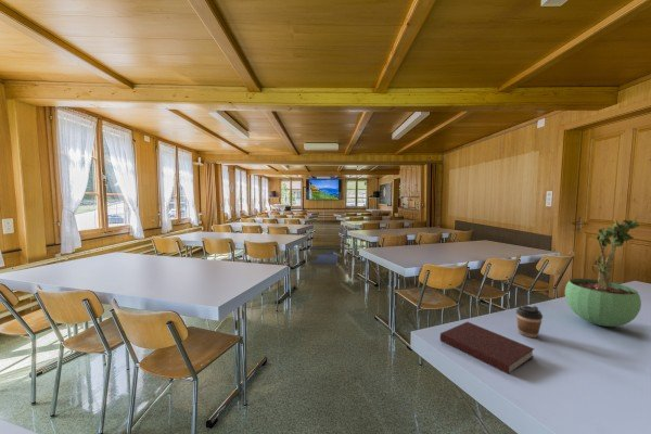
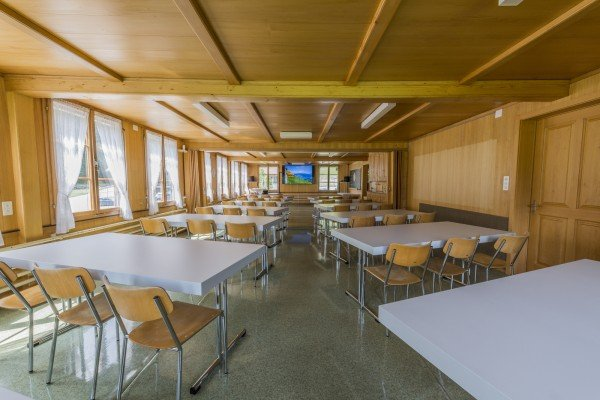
- potted plant (603, 271)
- coffee cup (528, 320)
- notebook (484, 344)
